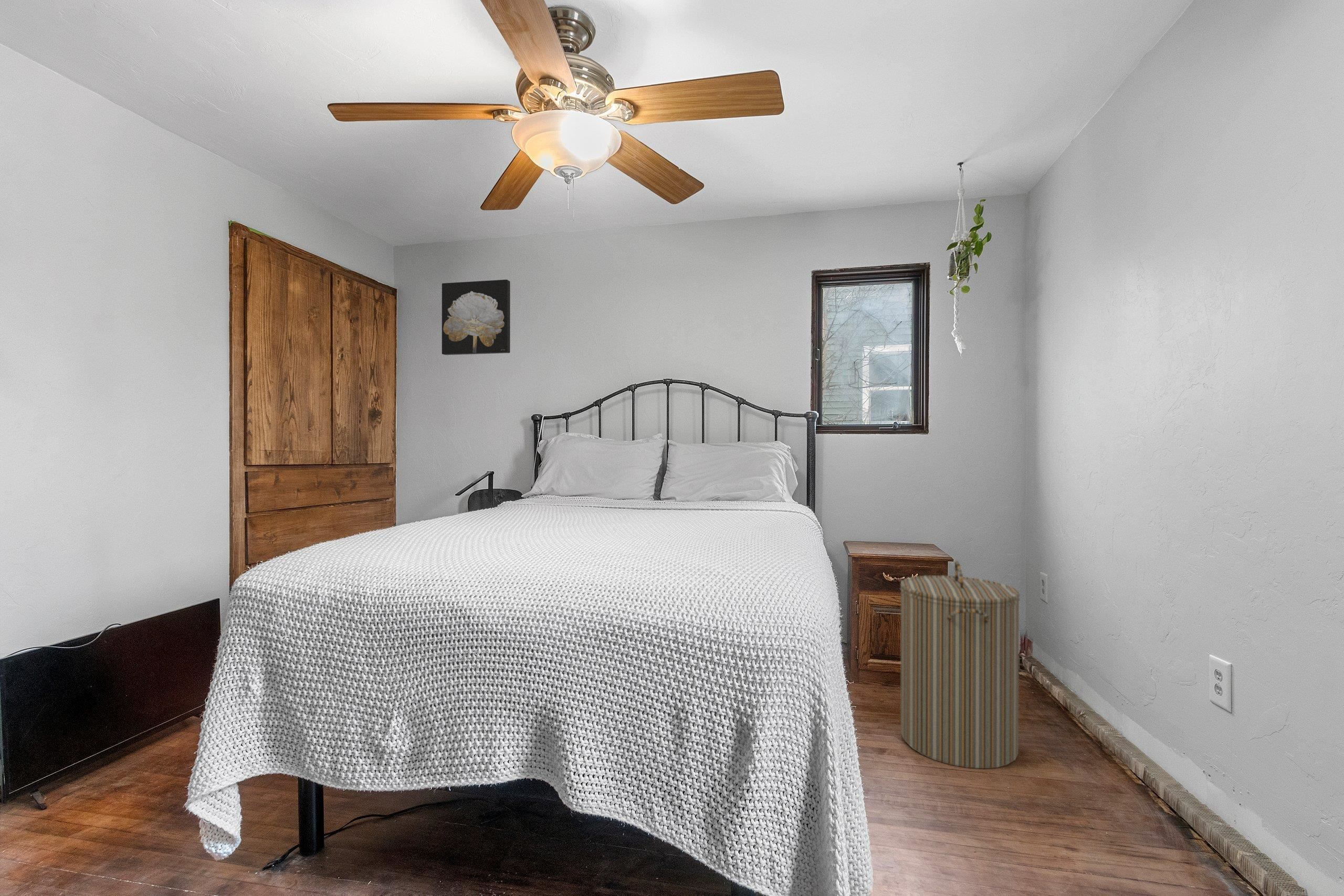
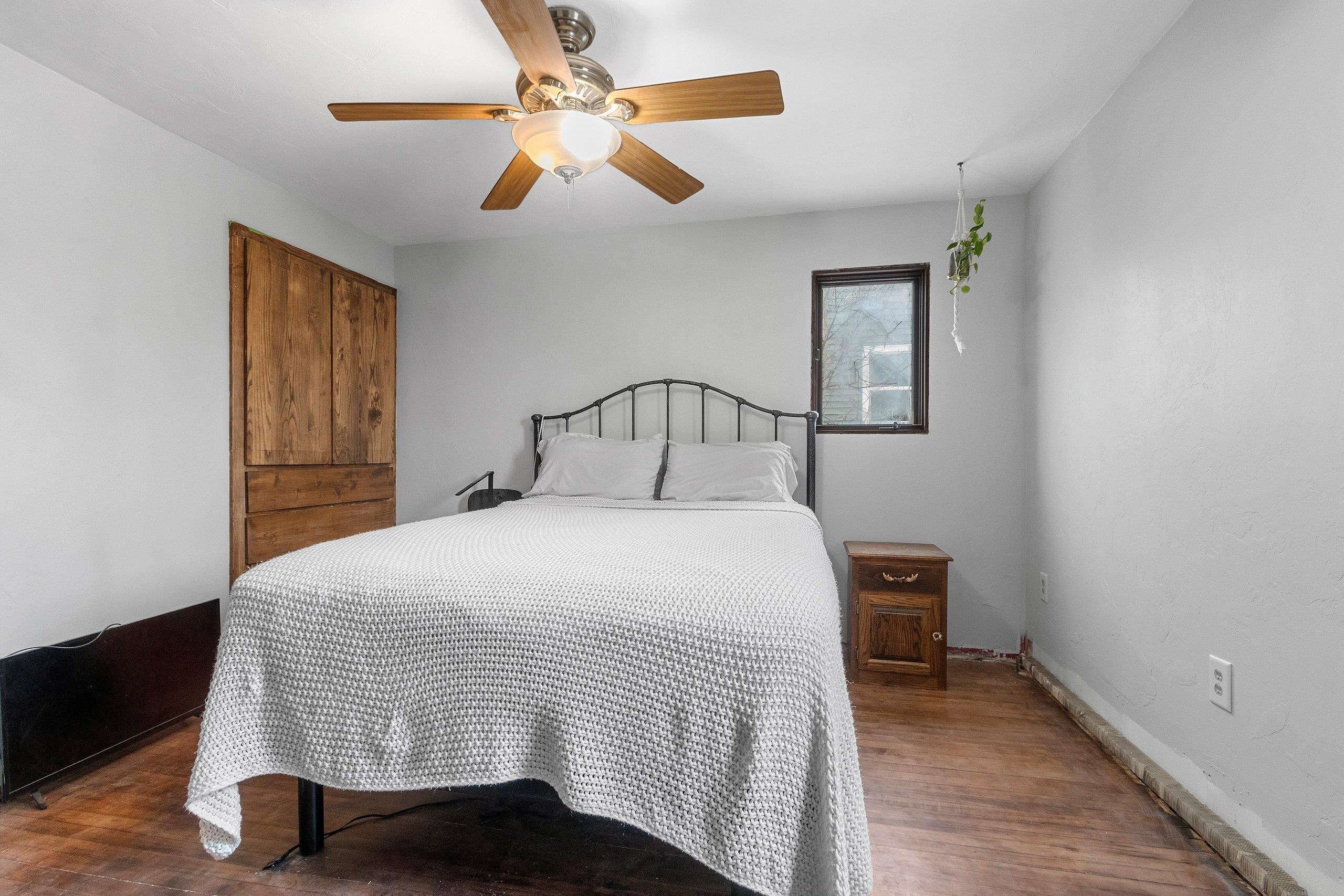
- laundry hamper (958, 652)
- wall art (476, 318)
